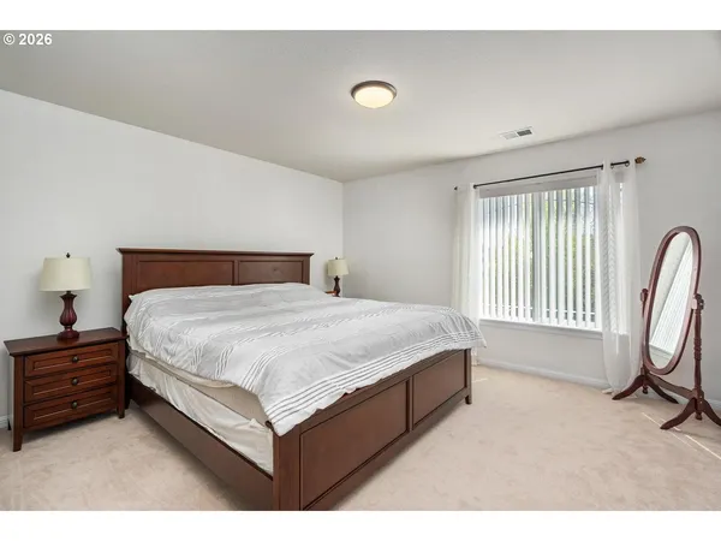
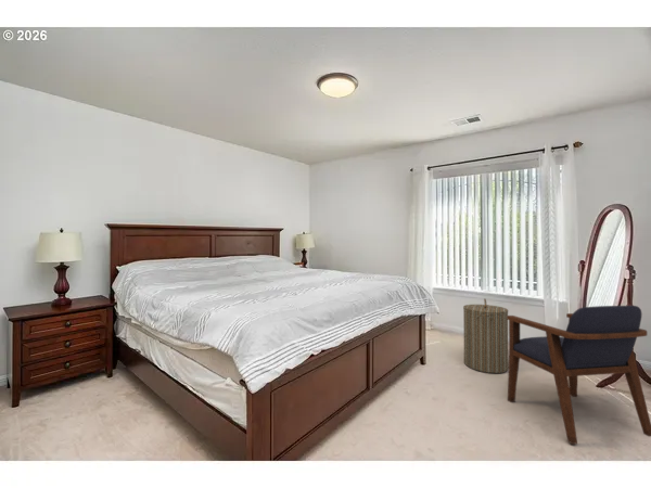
+ laundry hamper (485, 332)
+ armchair (572, 358)
